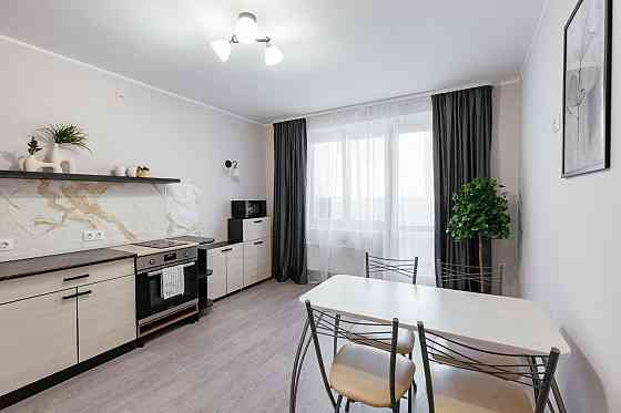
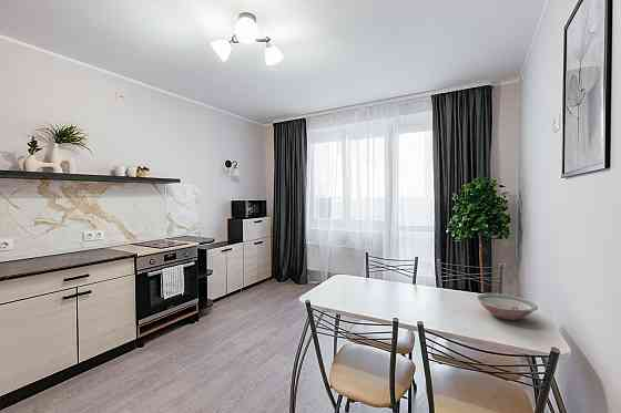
+ bowl (505, 308)
